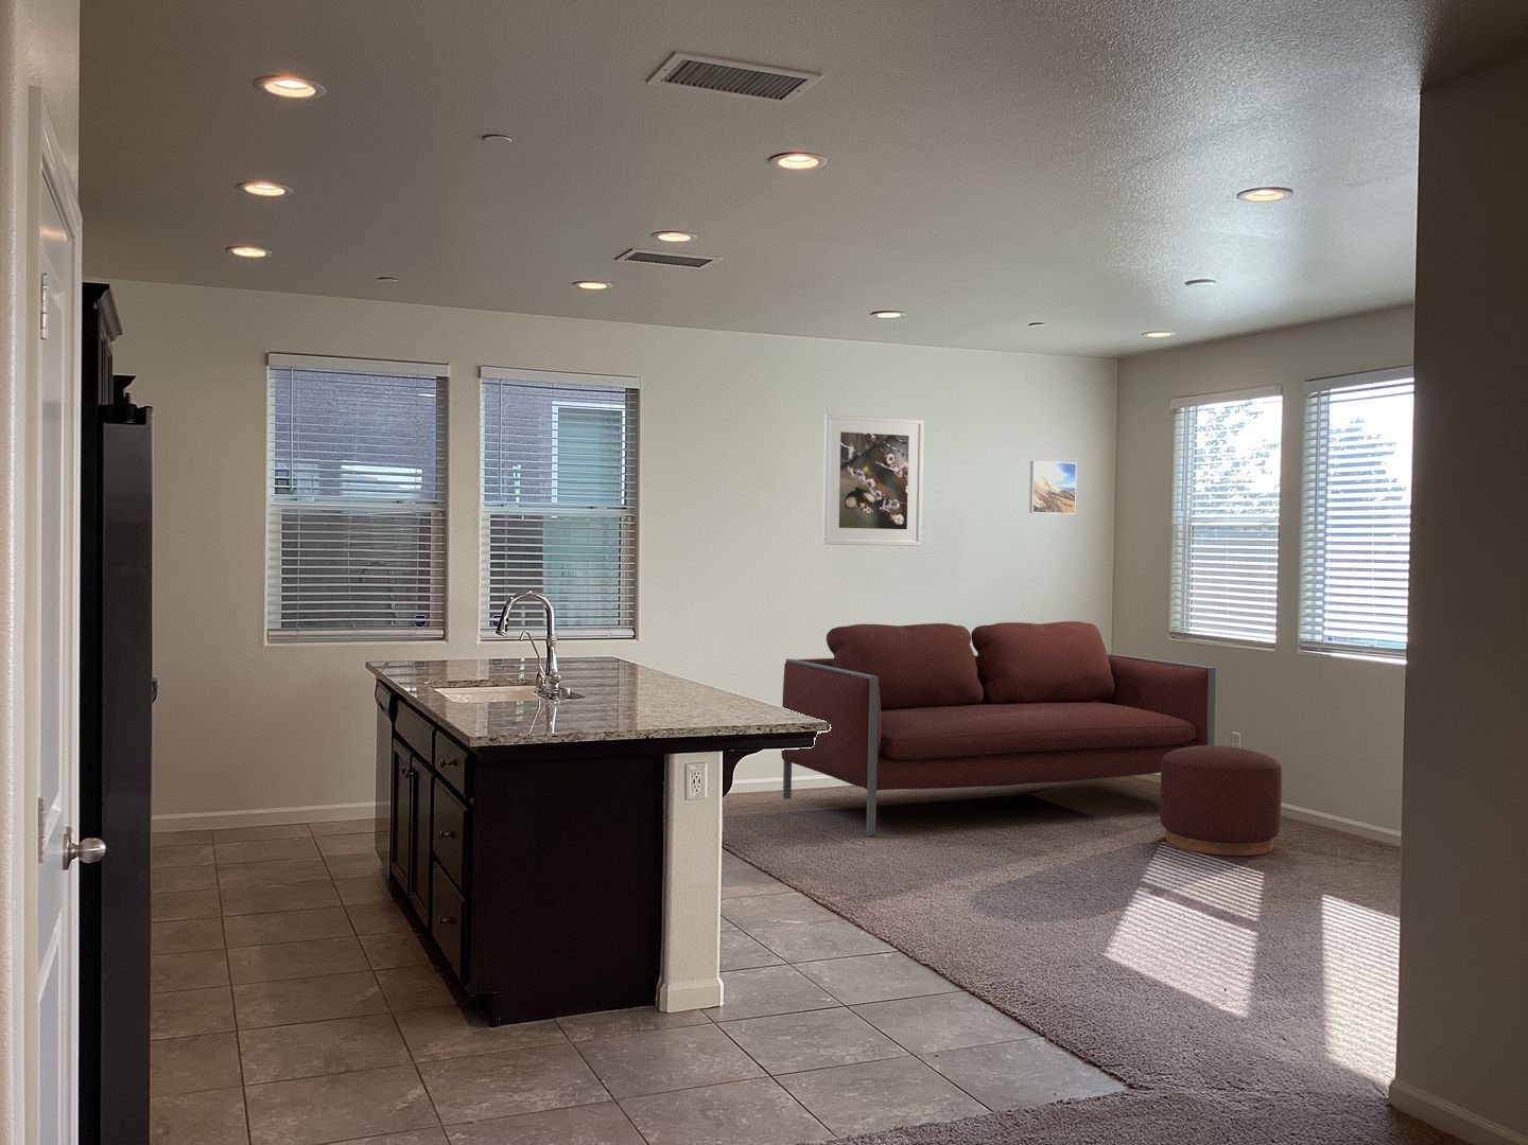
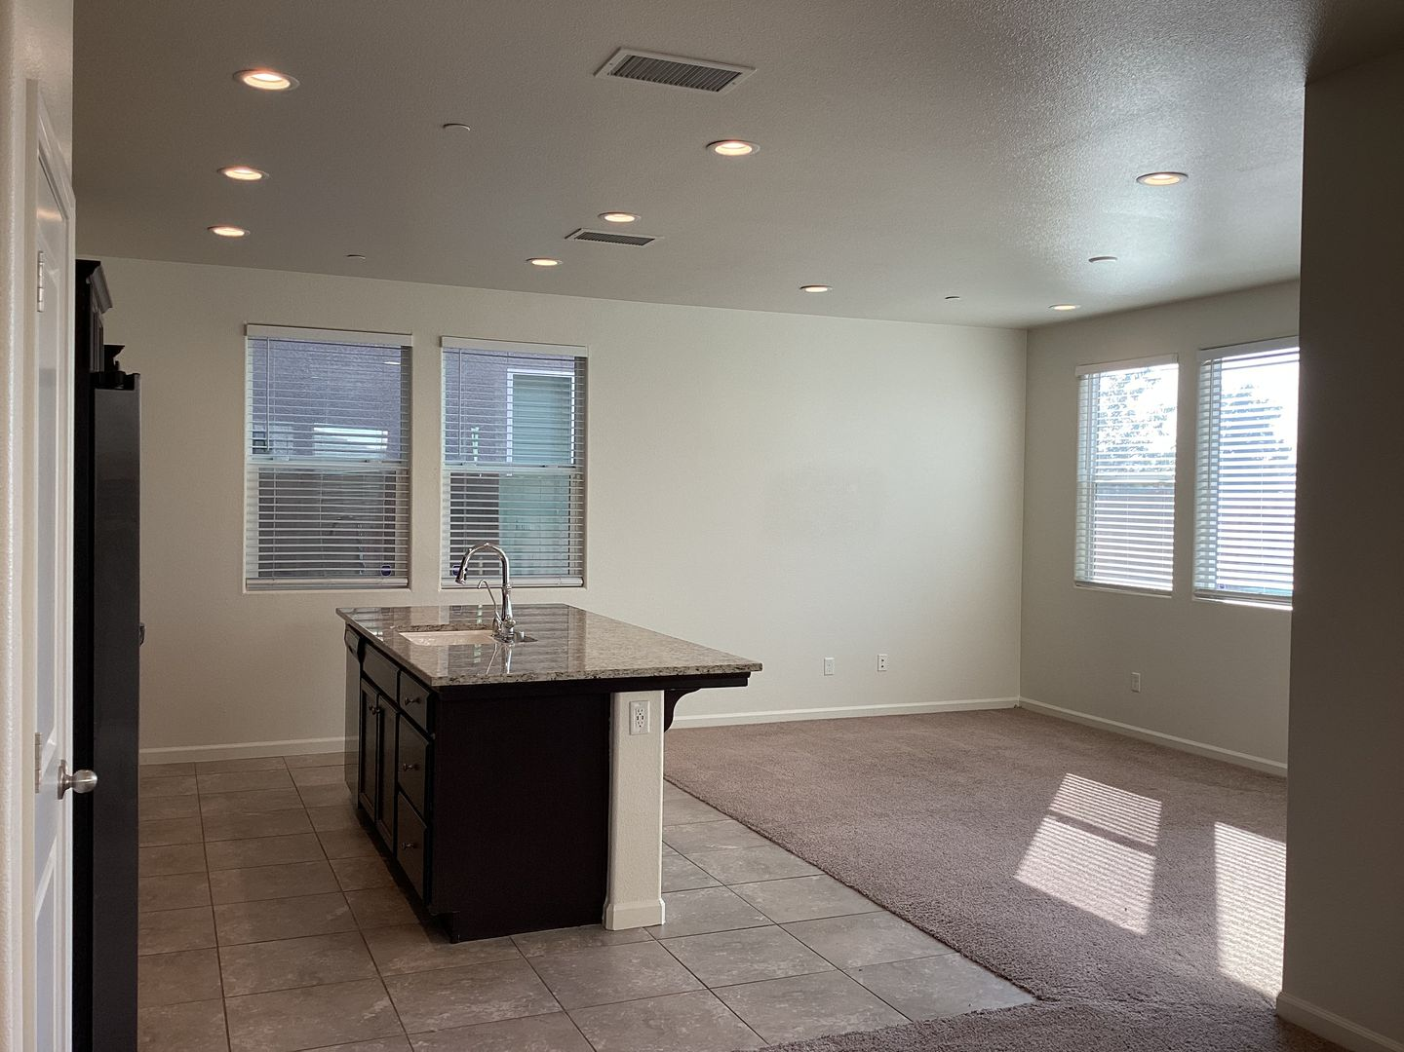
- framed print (1053, 487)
- sofa (1049, 725)
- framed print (873, 480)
